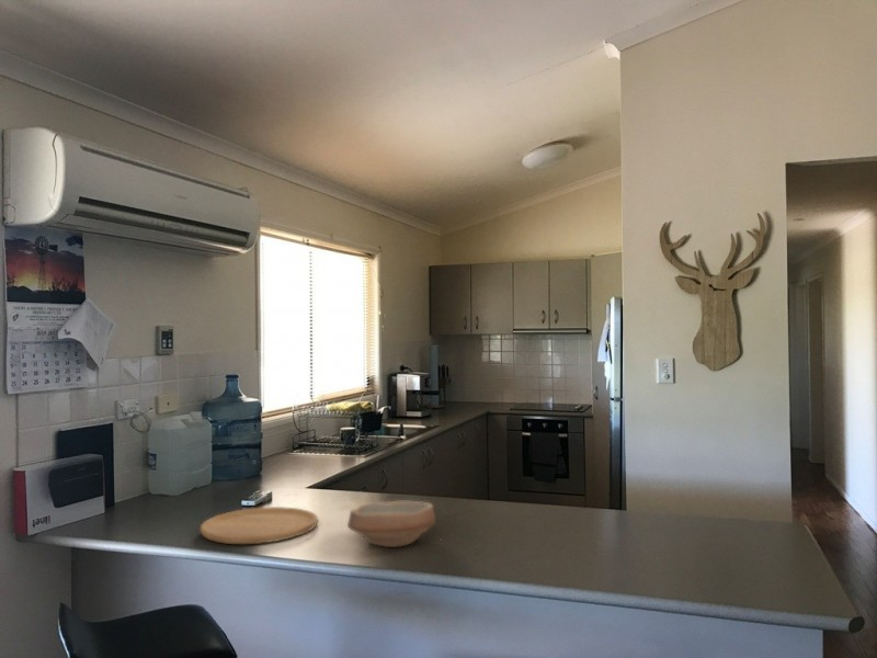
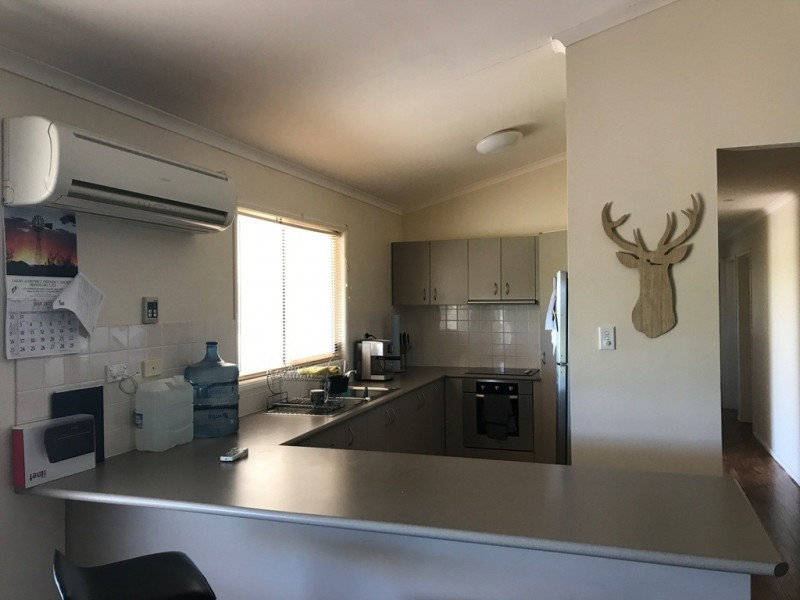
- bowl (391, 522)
- cutting board (260, 524)
